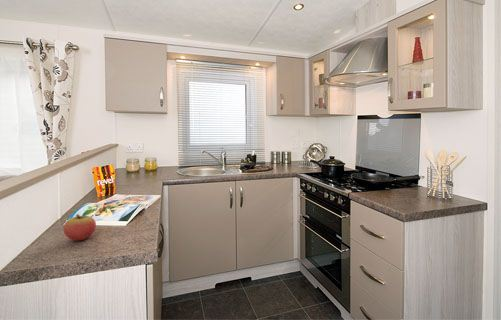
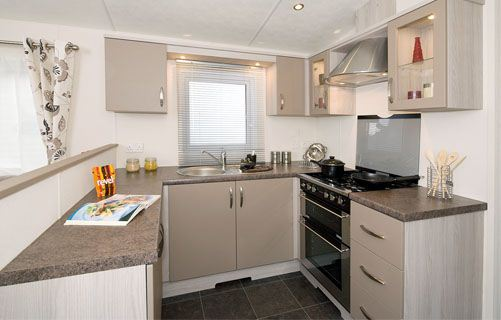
- fruit (80, 224)
